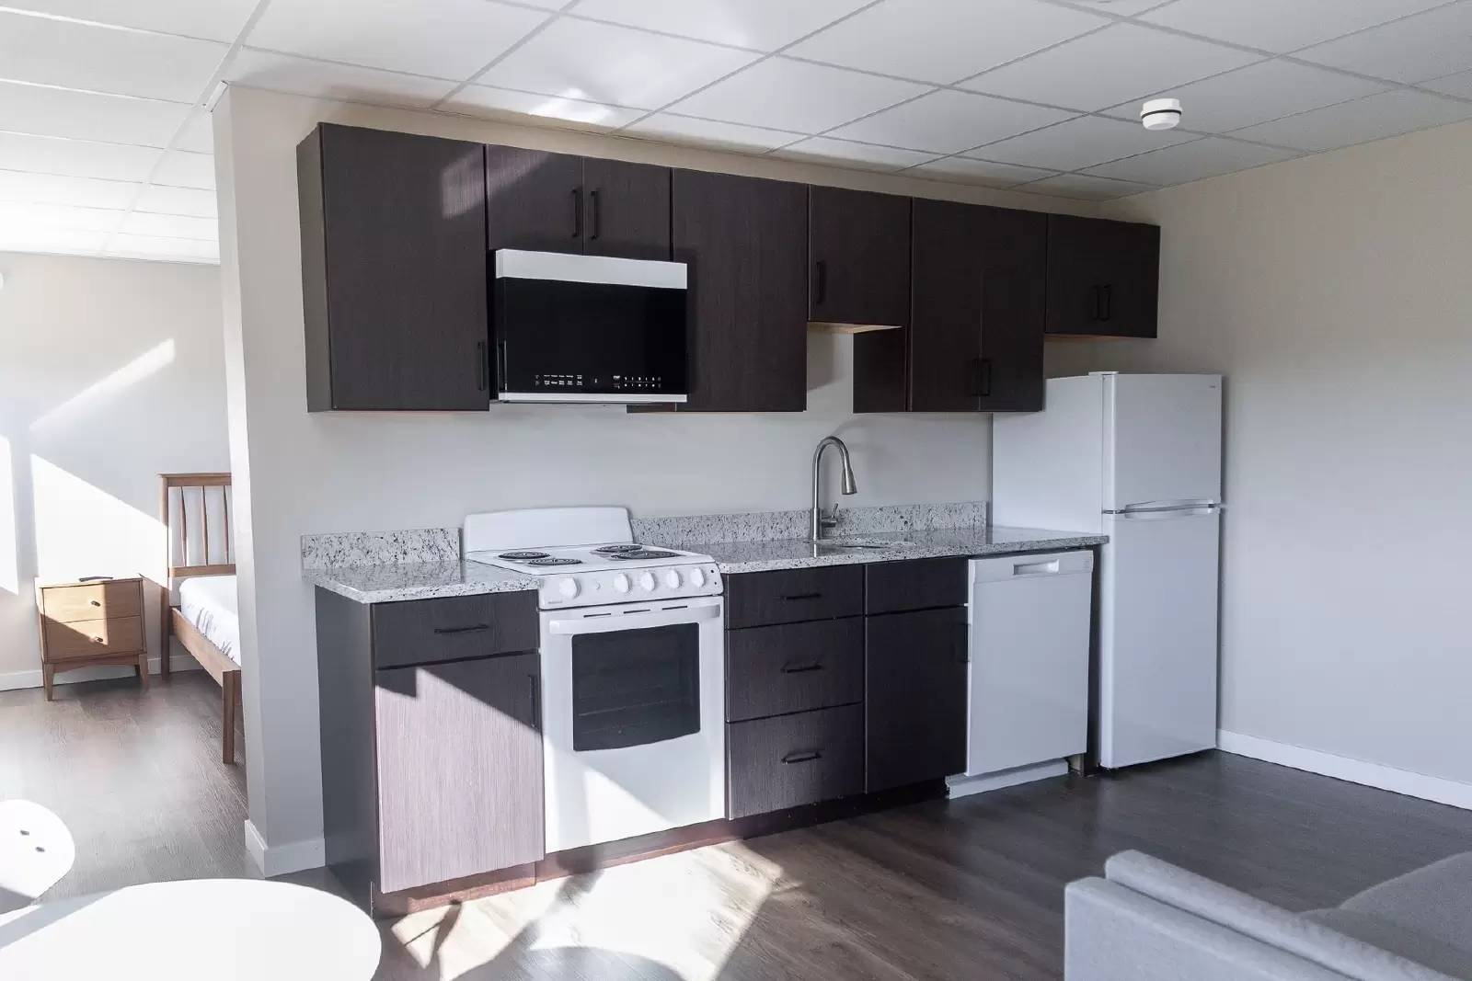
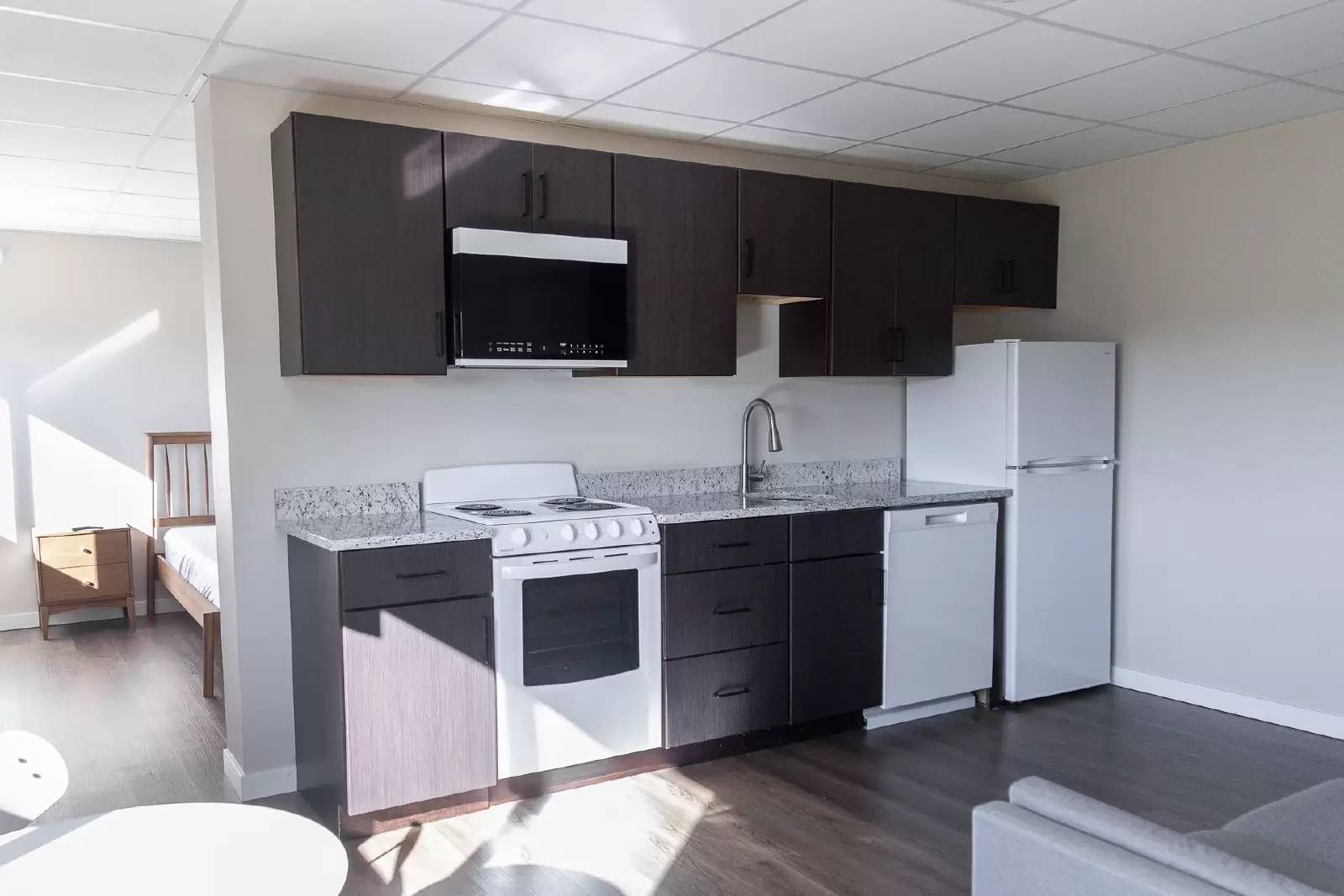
- smoke detector (1161, 114)
